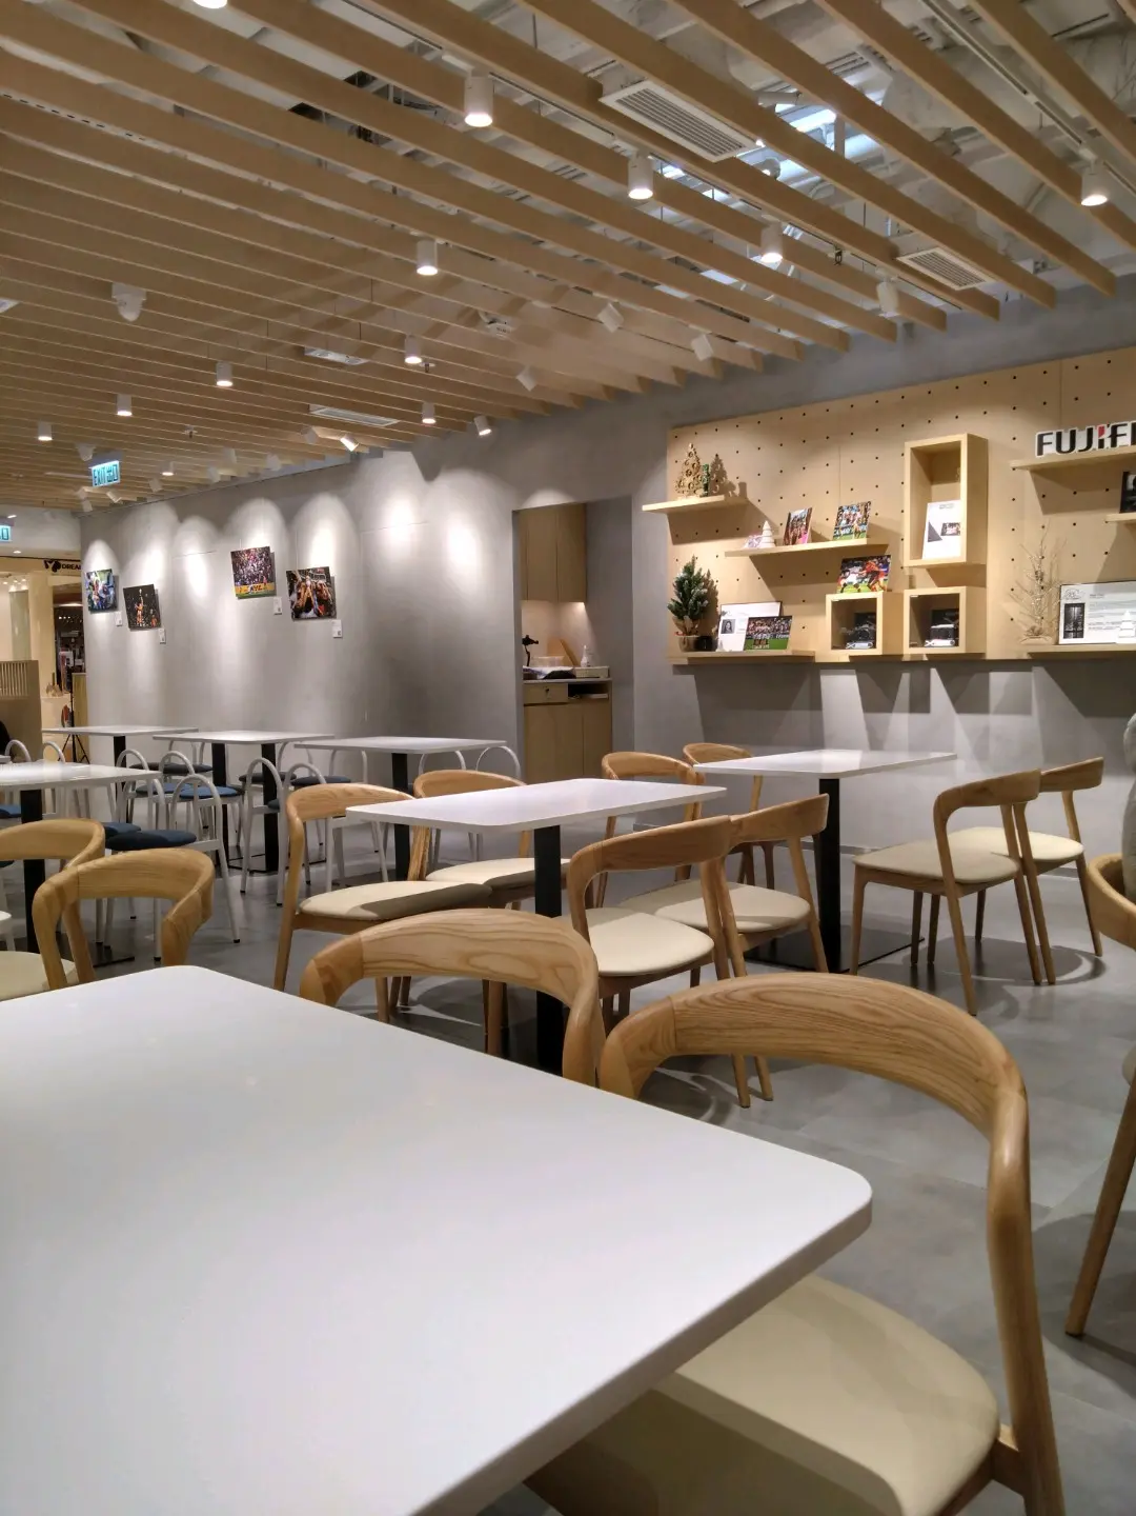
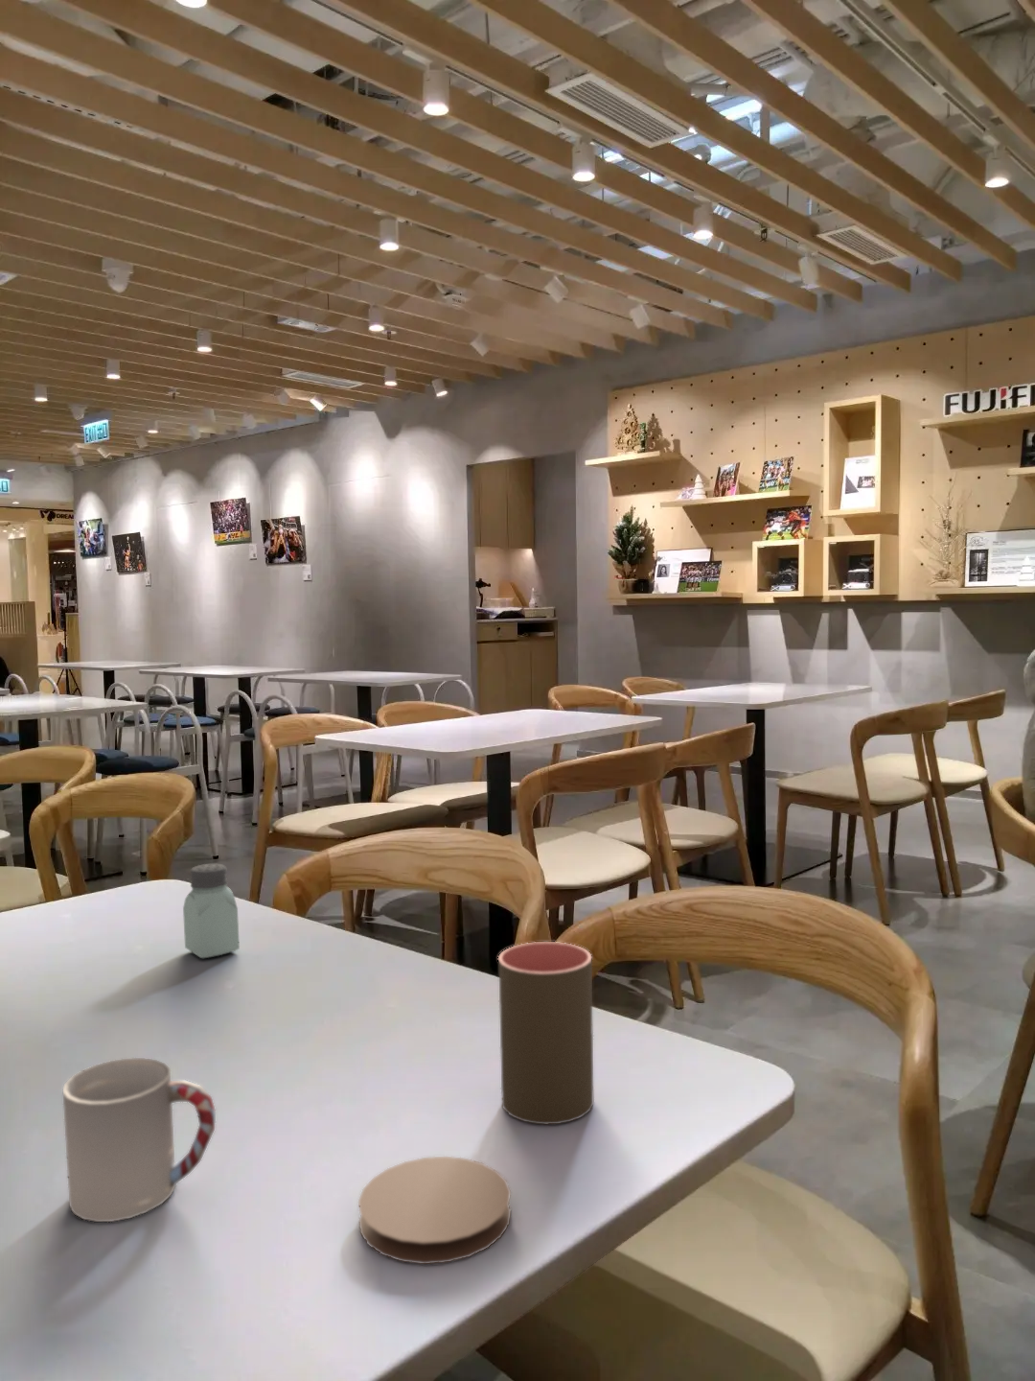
+ coaster (435, 1206)
+ saltshaker (210, 909)
+ cup (142, 1135)
+ cup (546, 1029)
